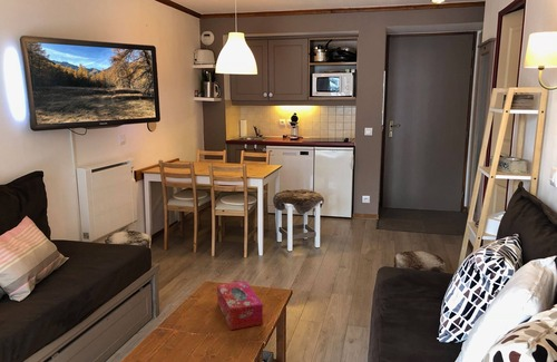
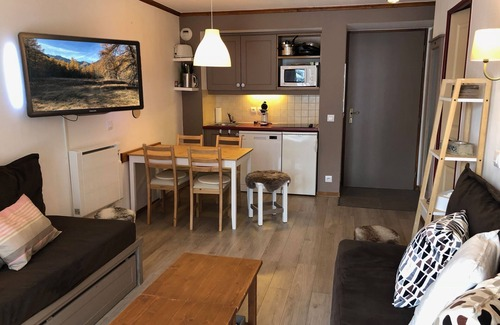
- tissue box (238, 303)
